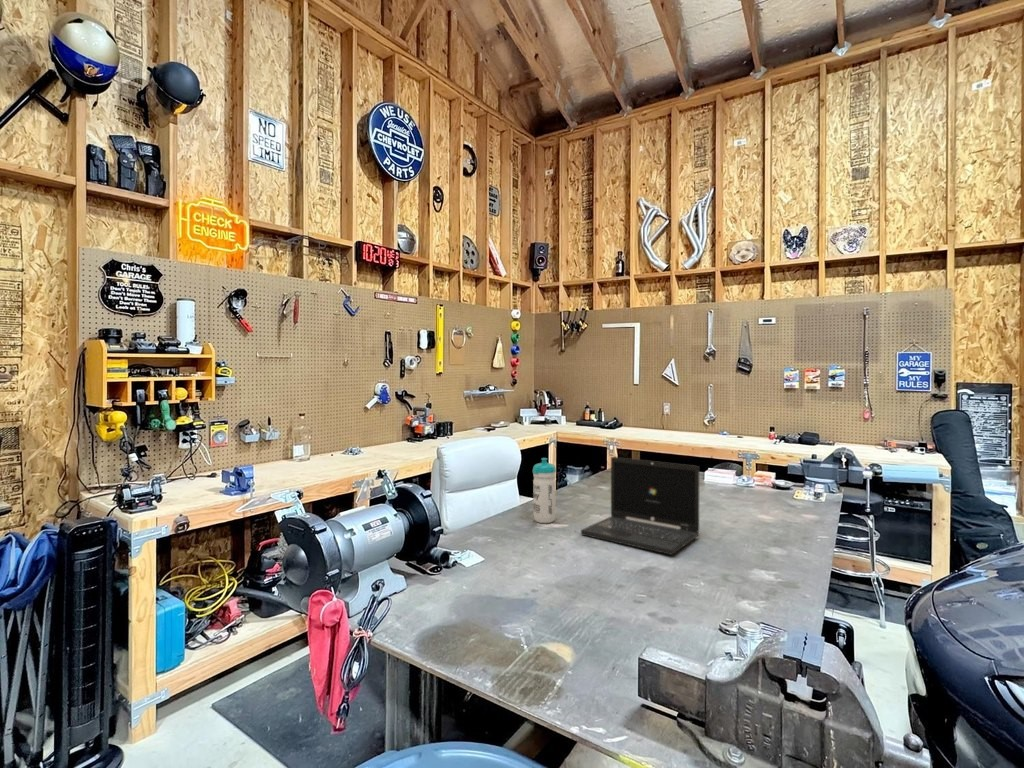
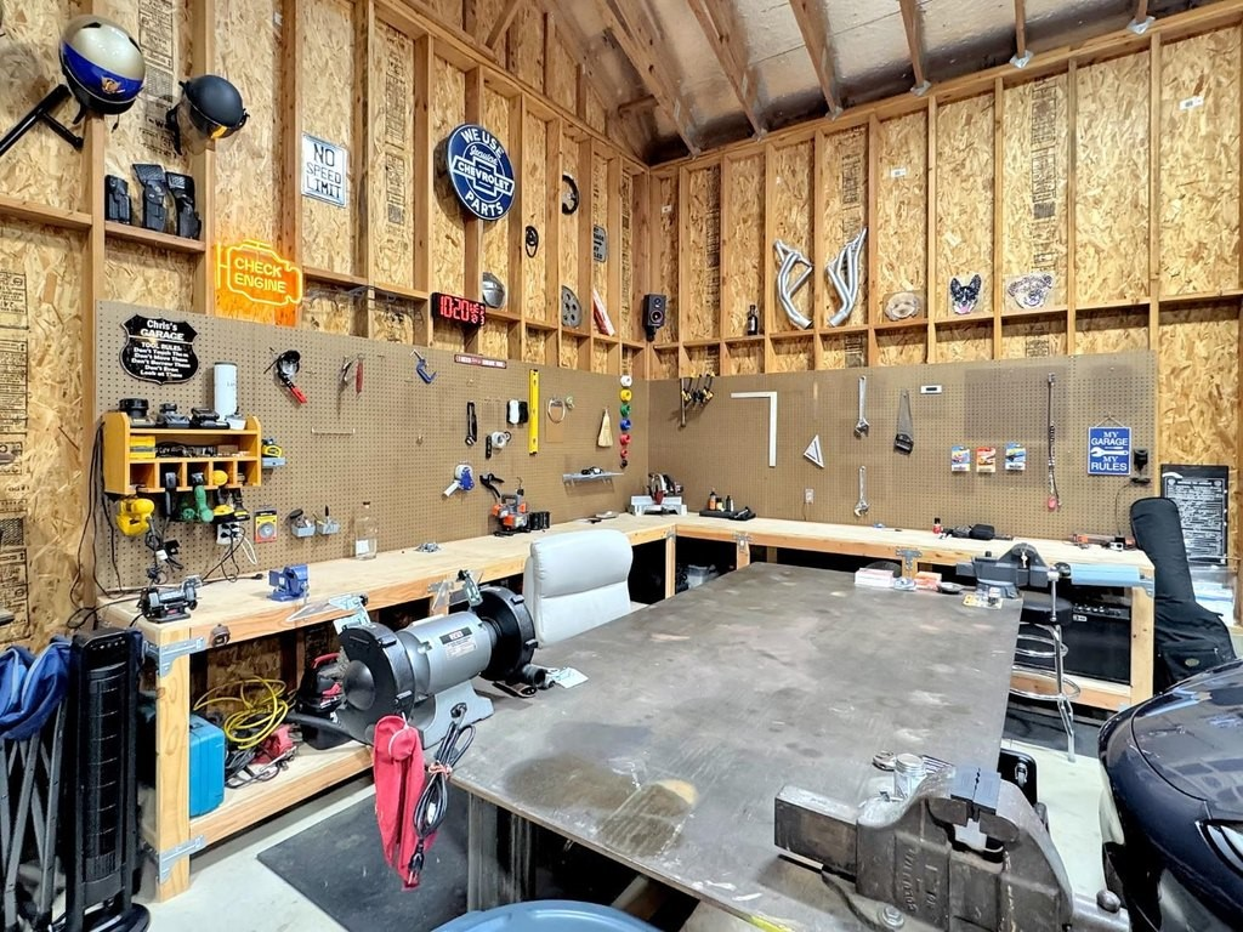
- water bottle (544, 489)
- laptop (639, 501)
